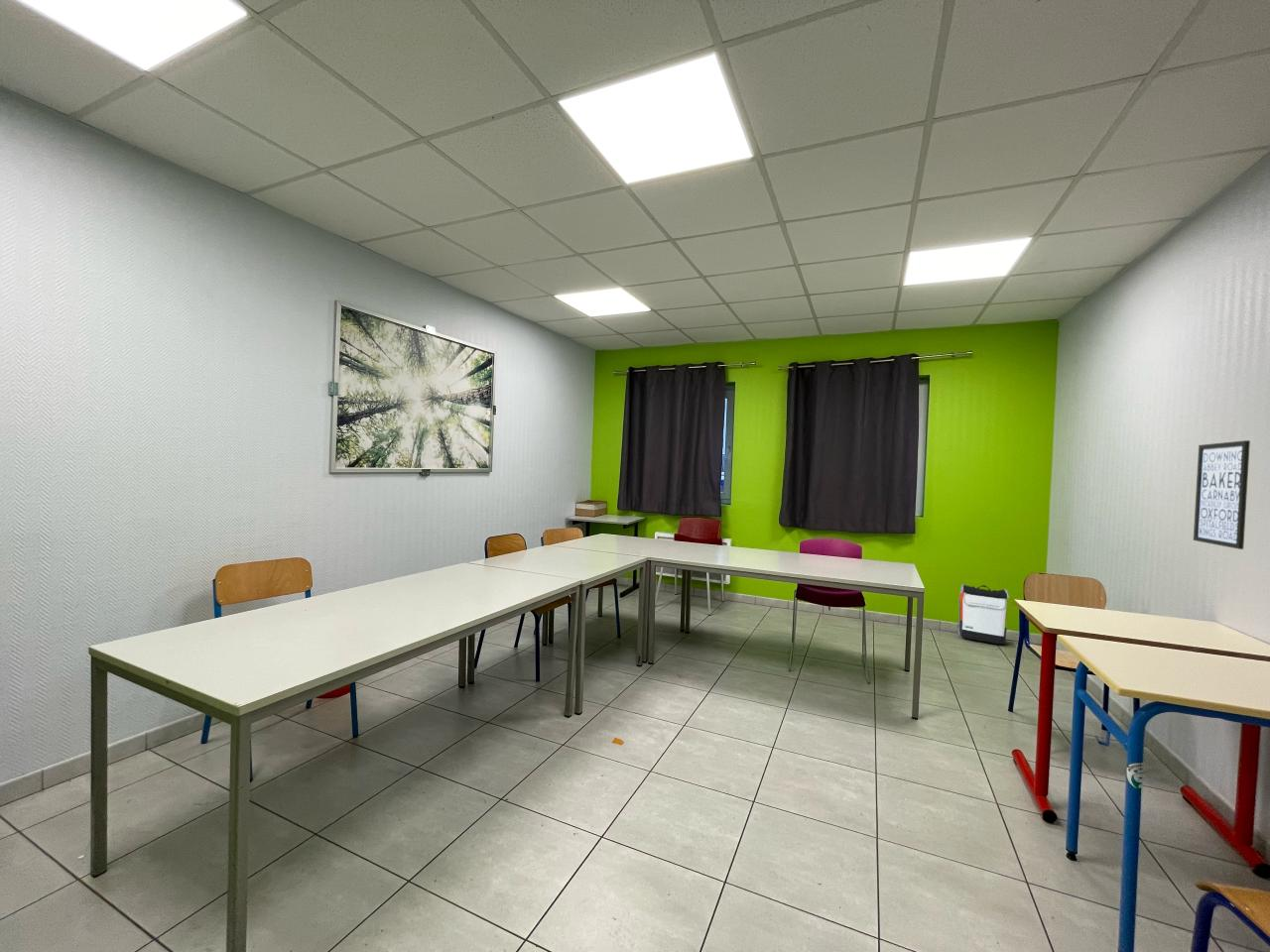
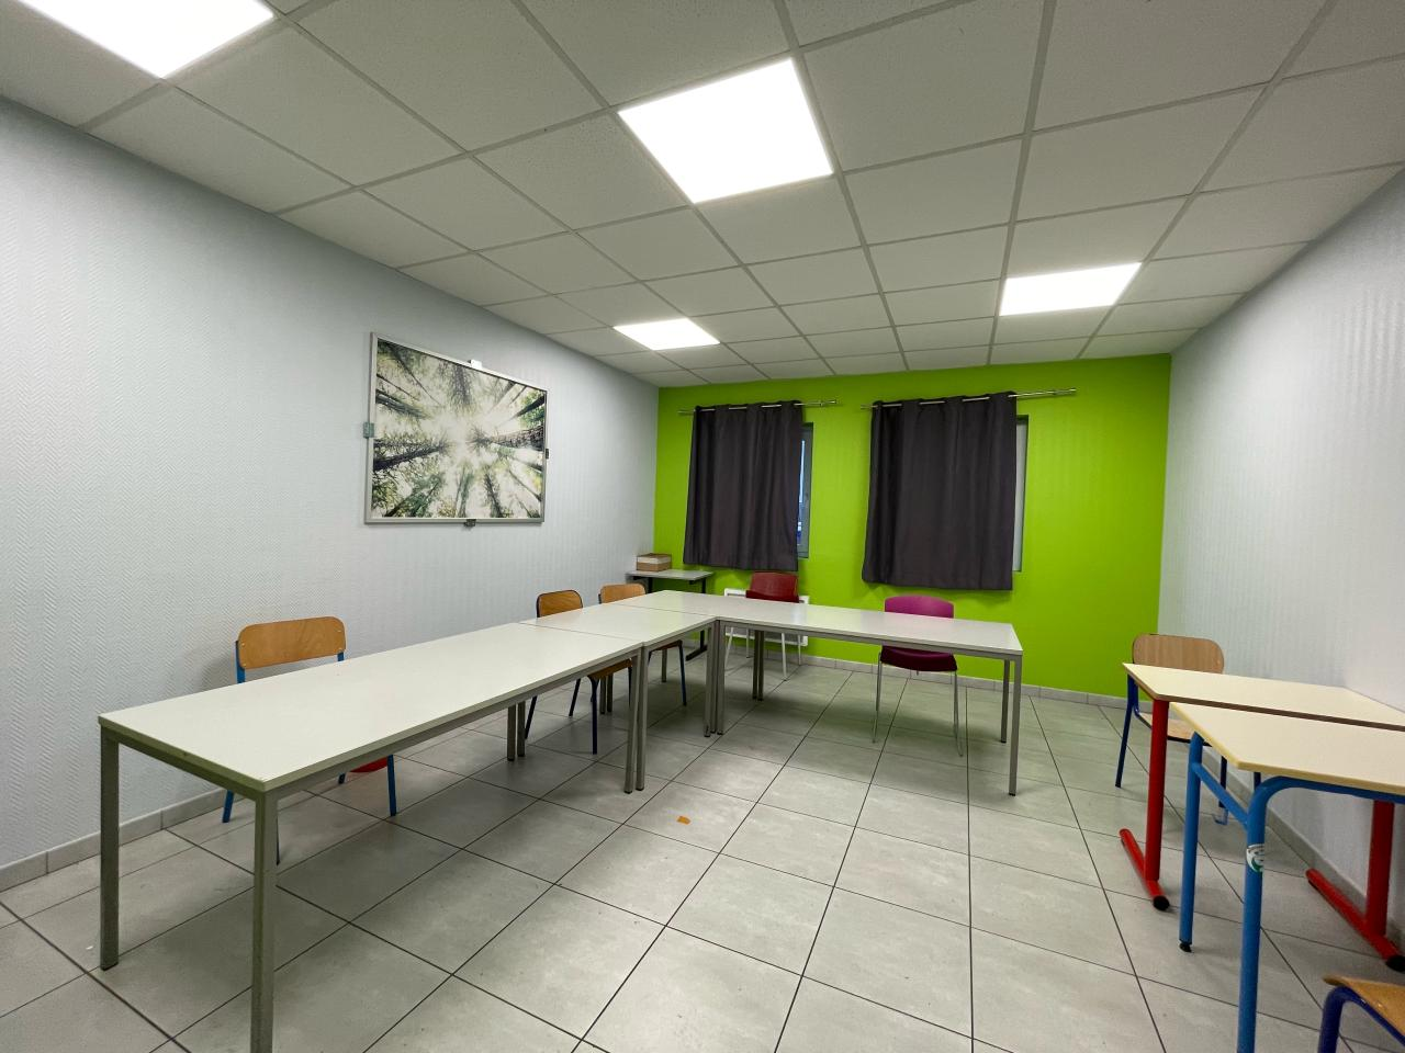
- wall art (1219, 494)
- backpack (982, 613)
